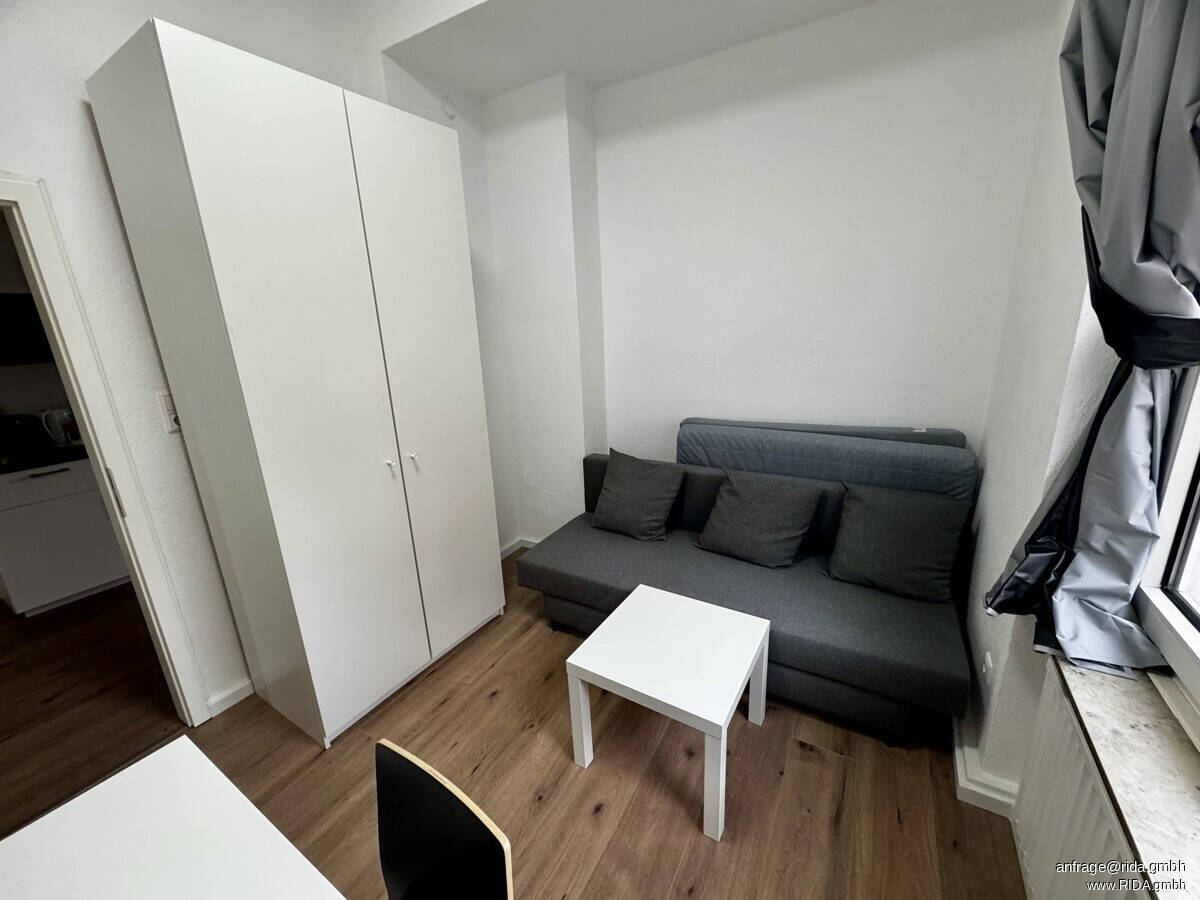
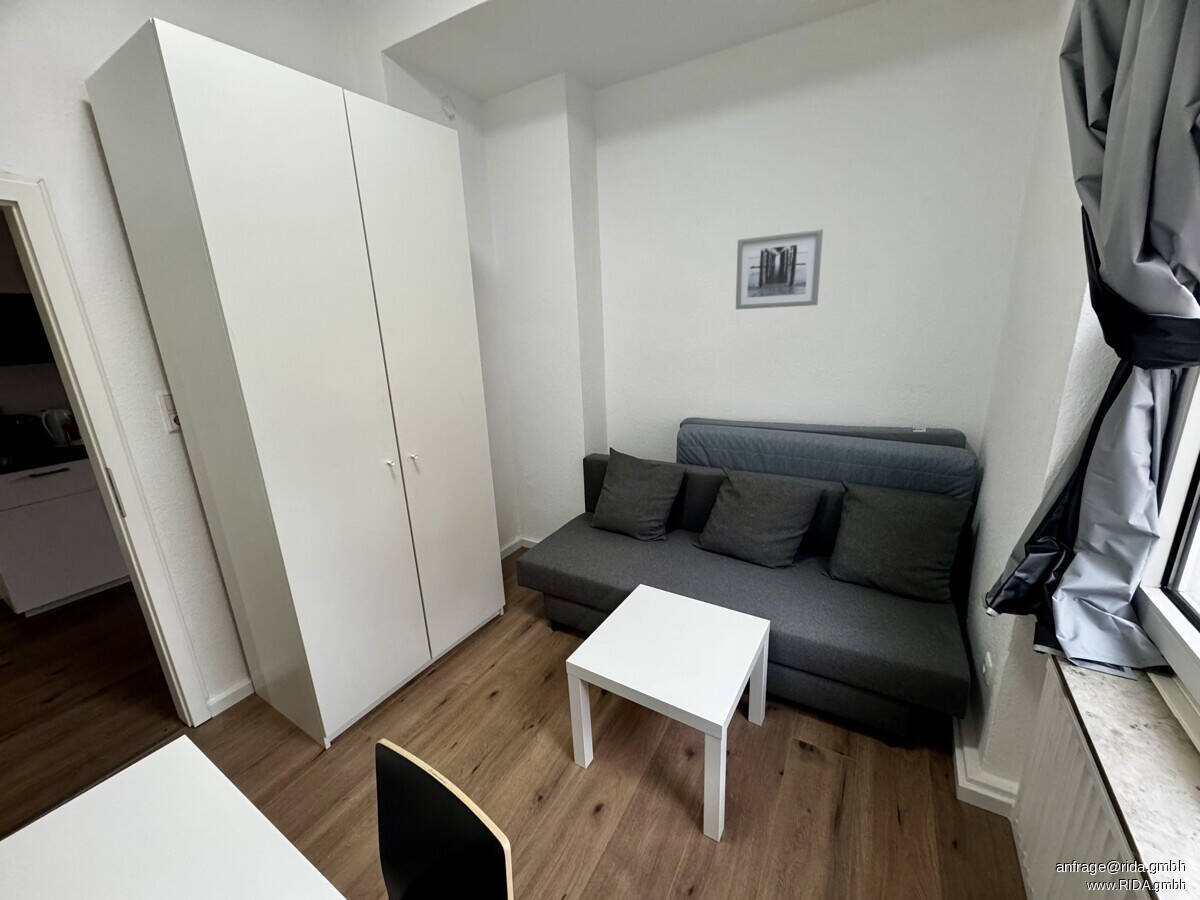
+ wall art (776, 271)
